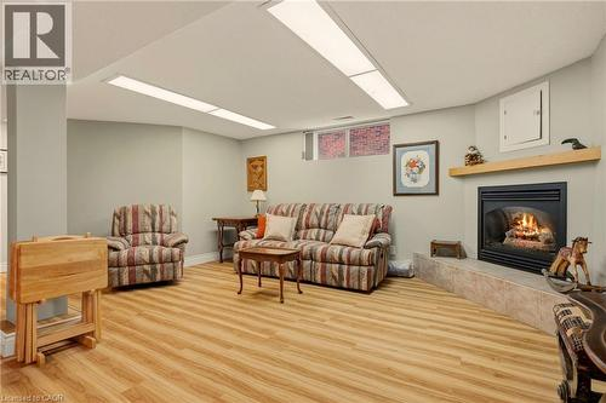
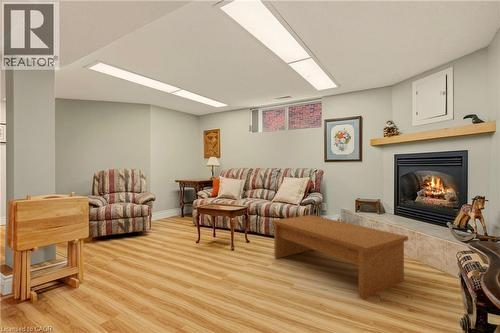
+ coffee table (331, 247)
